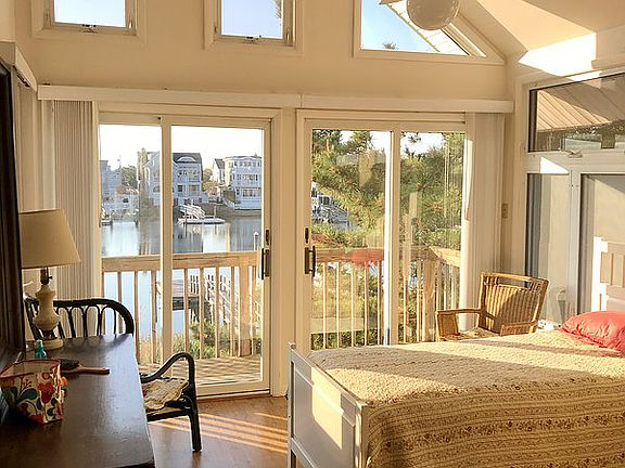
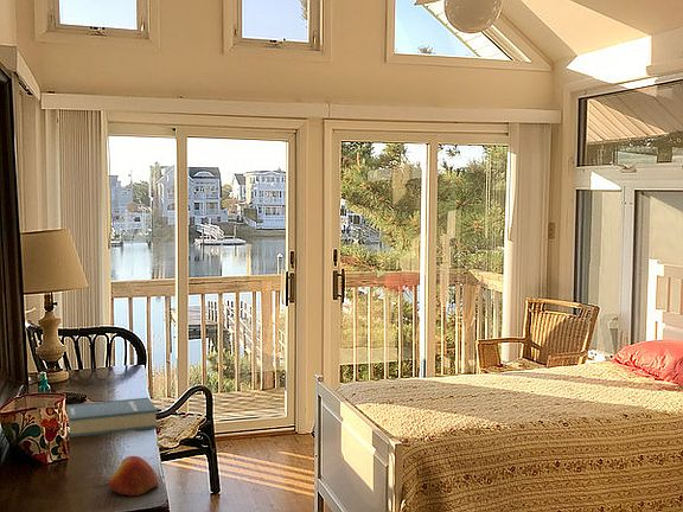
+ apple (133, 473)
+ hardback book (110, 416)
